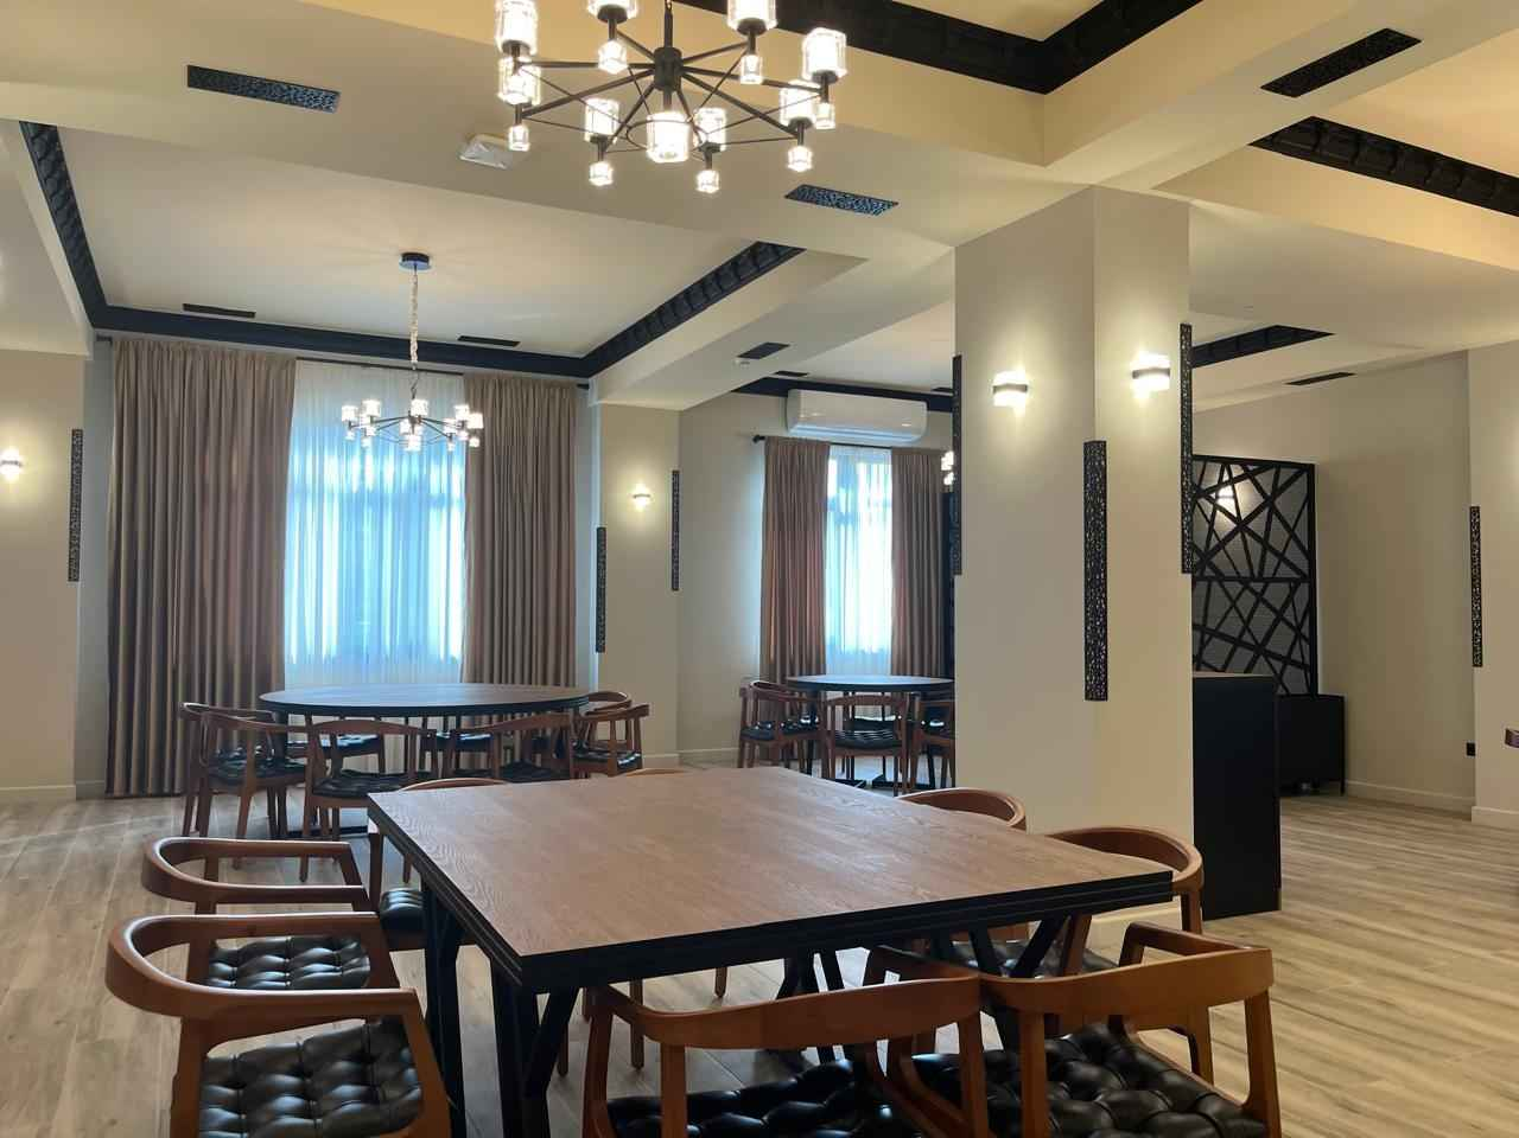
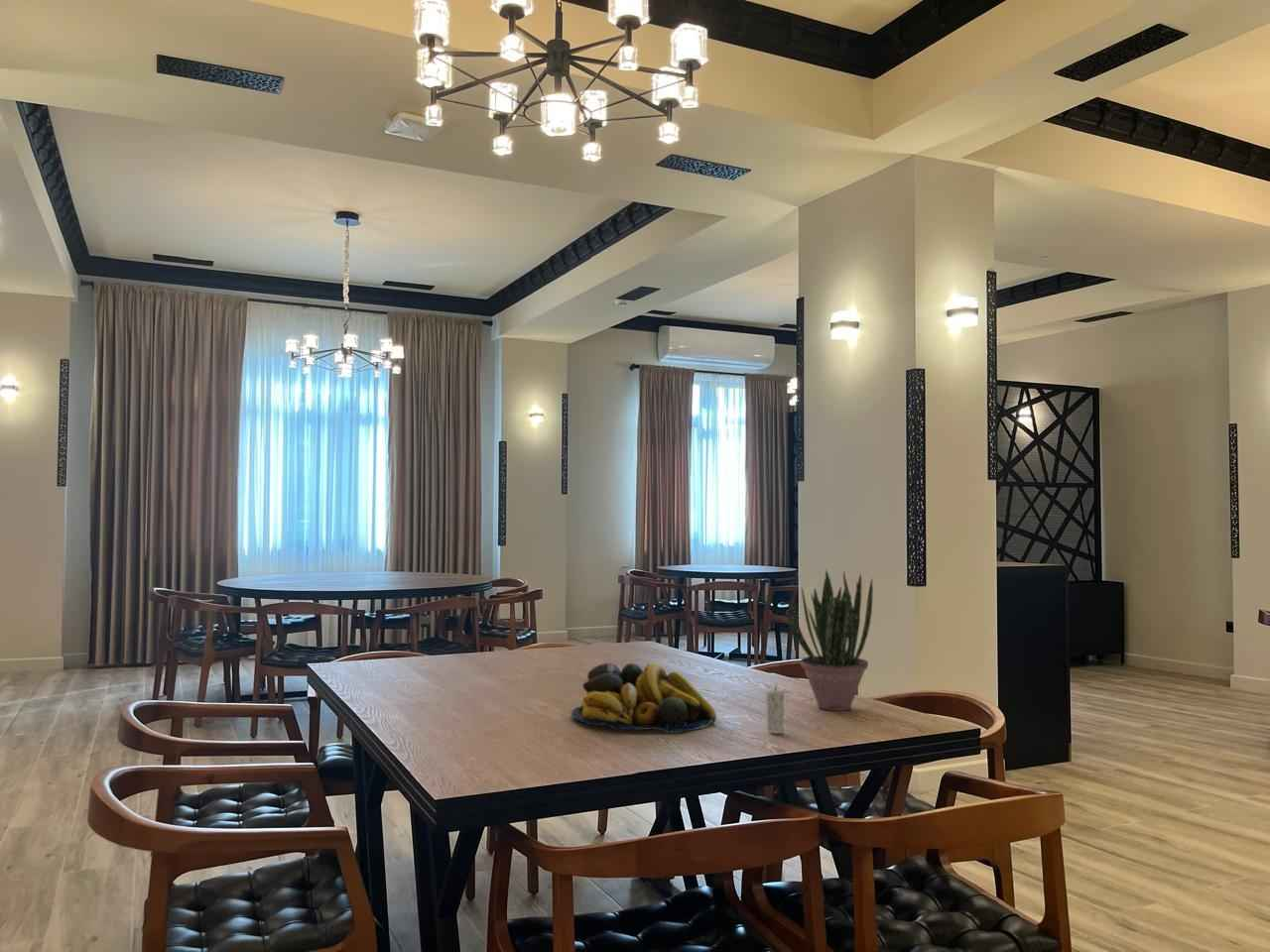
+ potted plant (832, 638)
+ candle (775, 705)
+ fruit bowl (643, 690)
